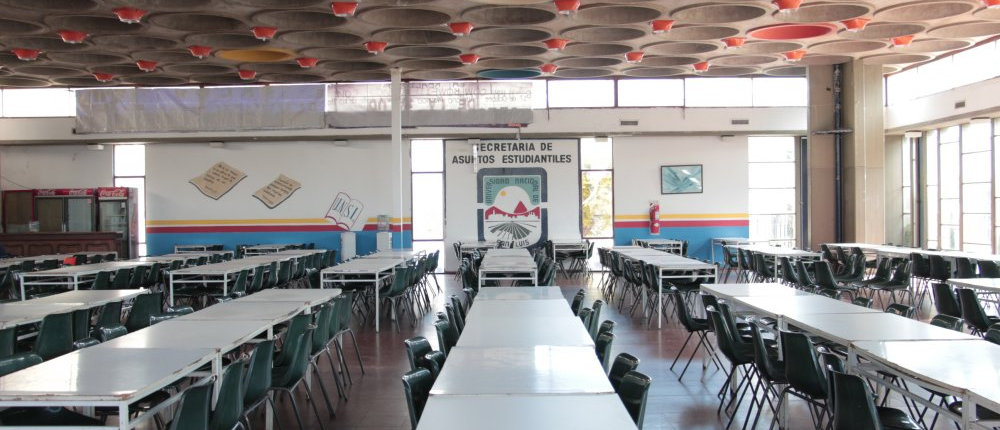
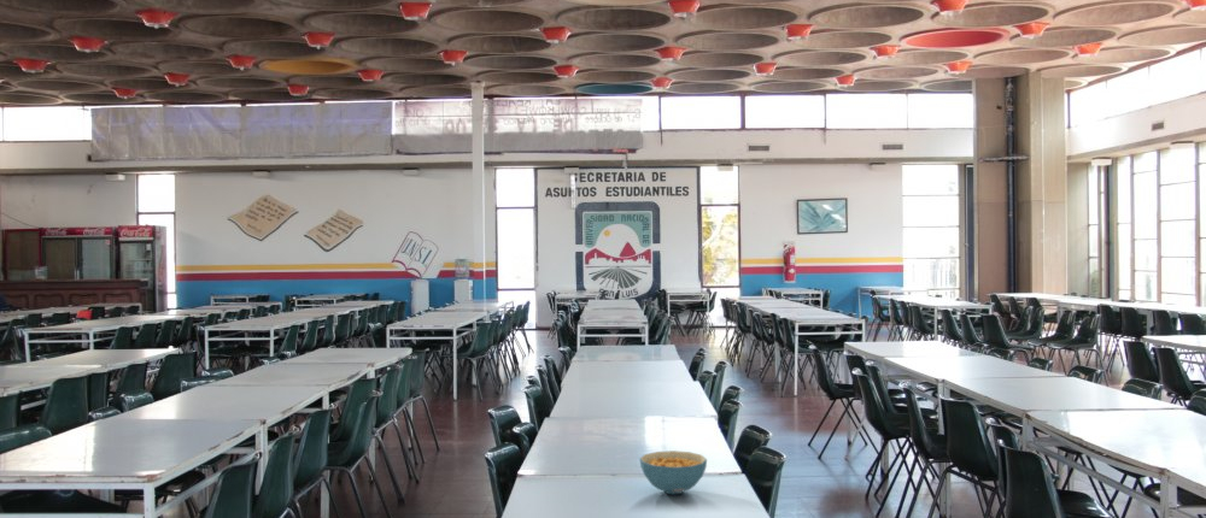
+ cereal bowl (673, 475)
